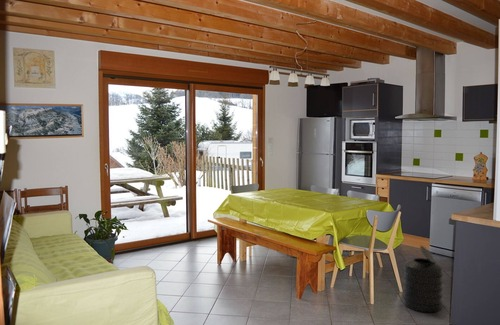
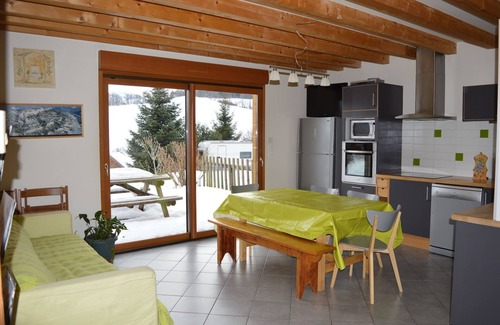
- trash can (423, 275)
